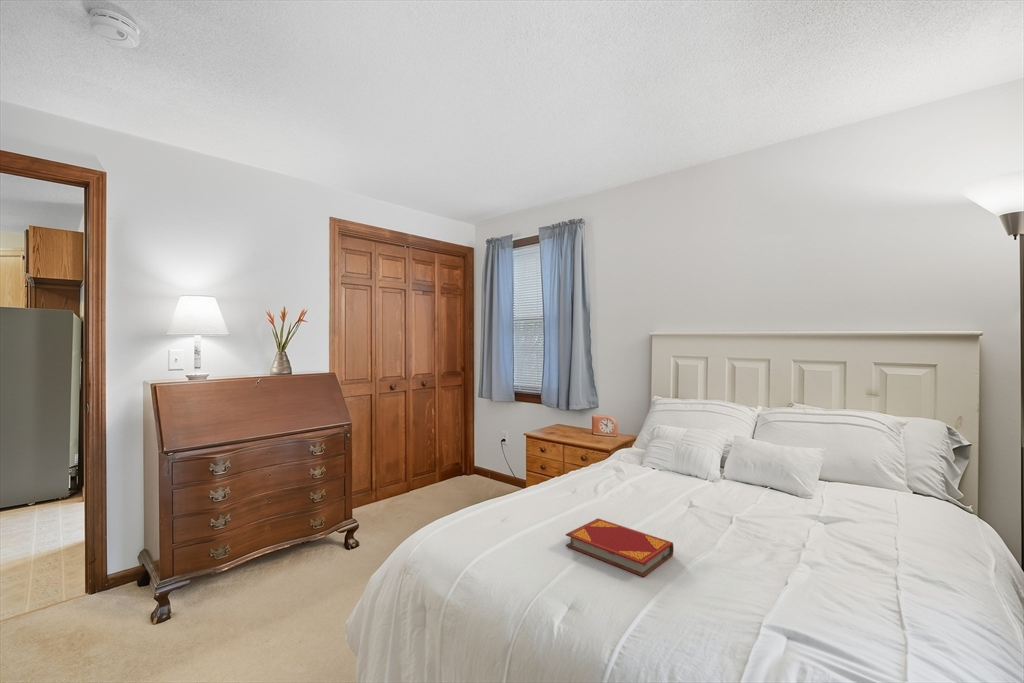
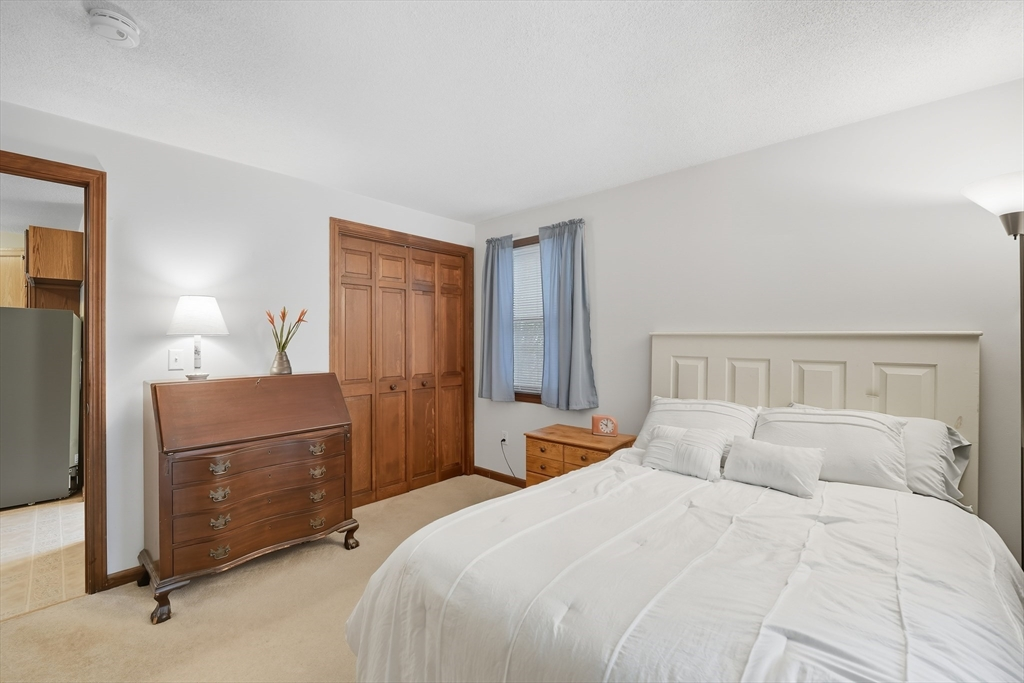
- hardback book (618, 544)
